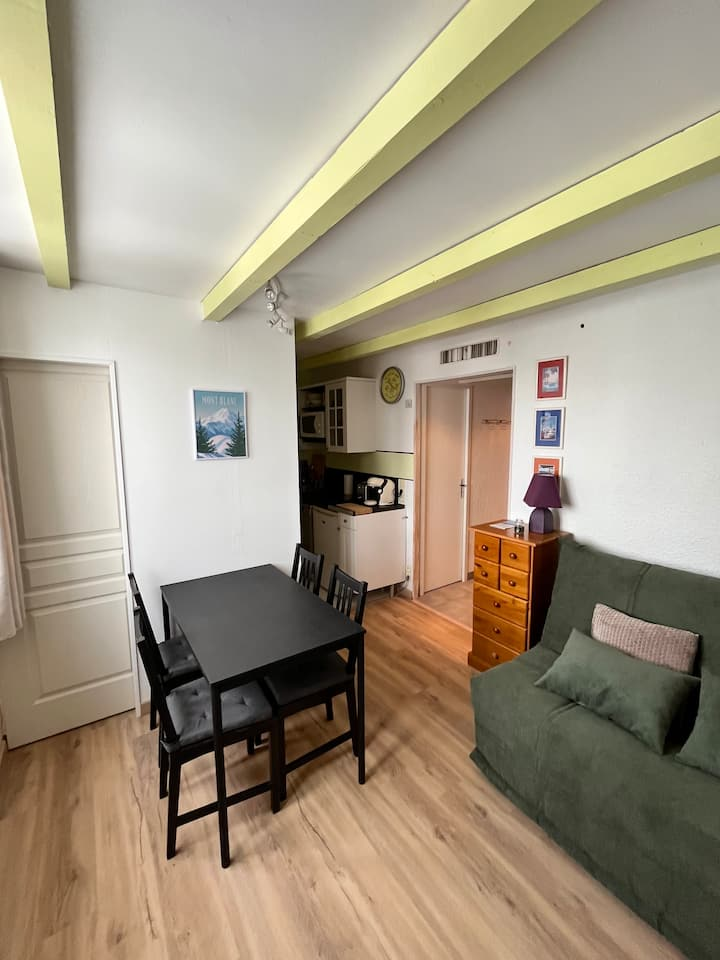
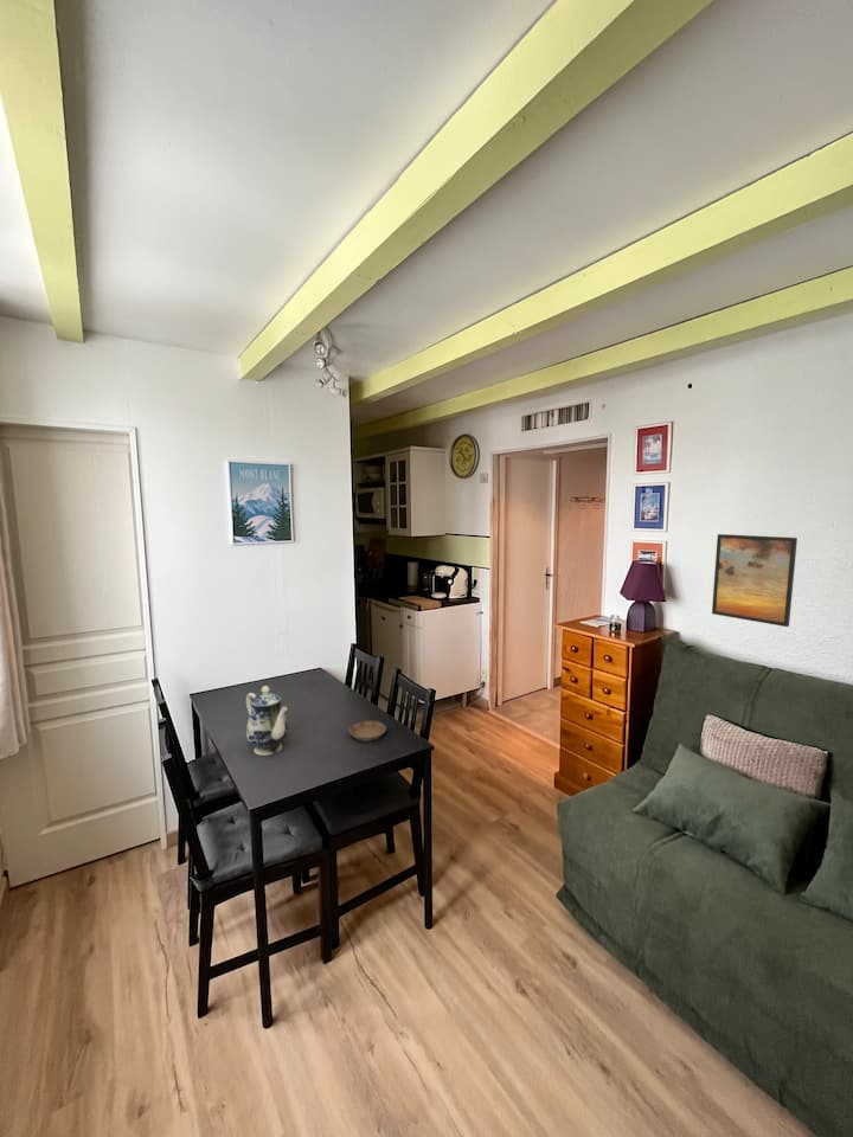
+ teapot (267, 718)
+ saucer (367, 731)
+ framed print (751, 578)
